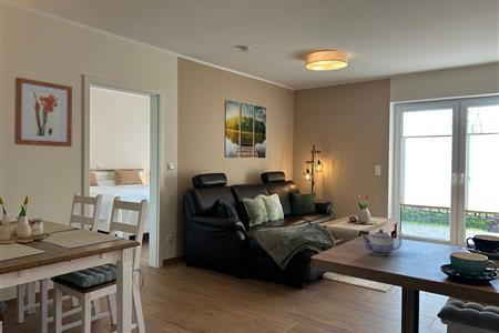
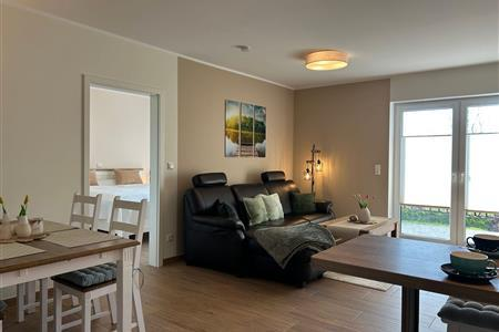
- teapot (380, 241)
- wall art (44, 113)
